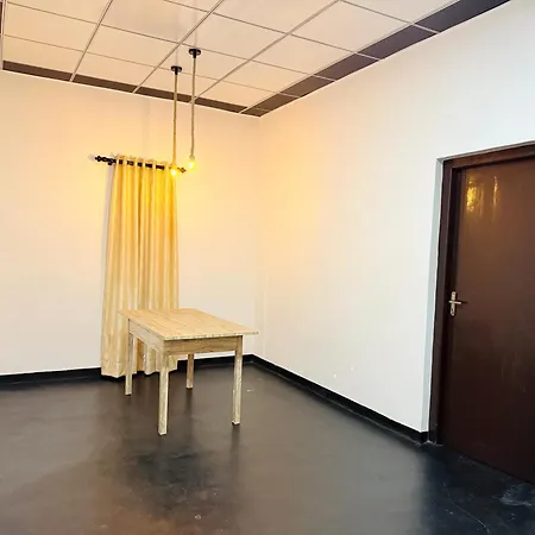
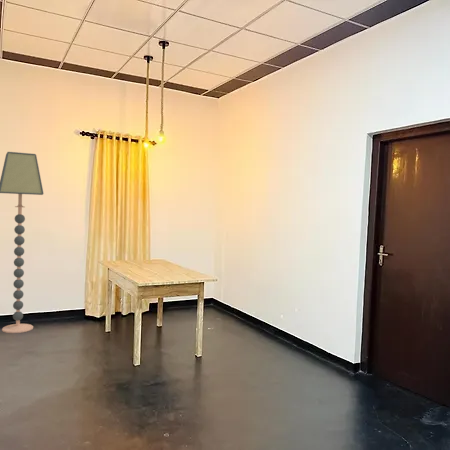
+ floor lamp (19, 241)
